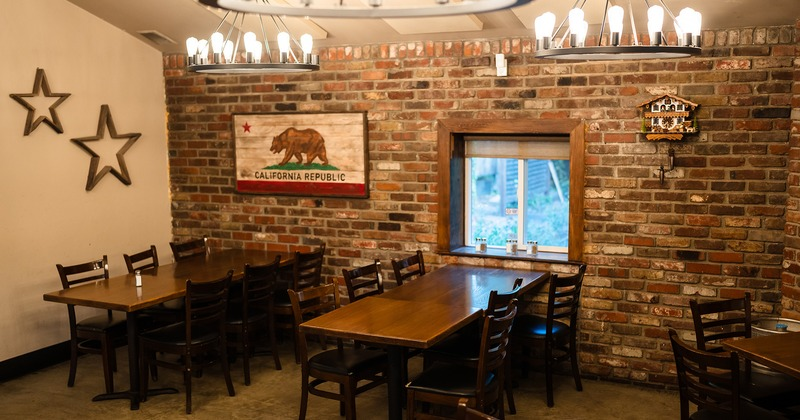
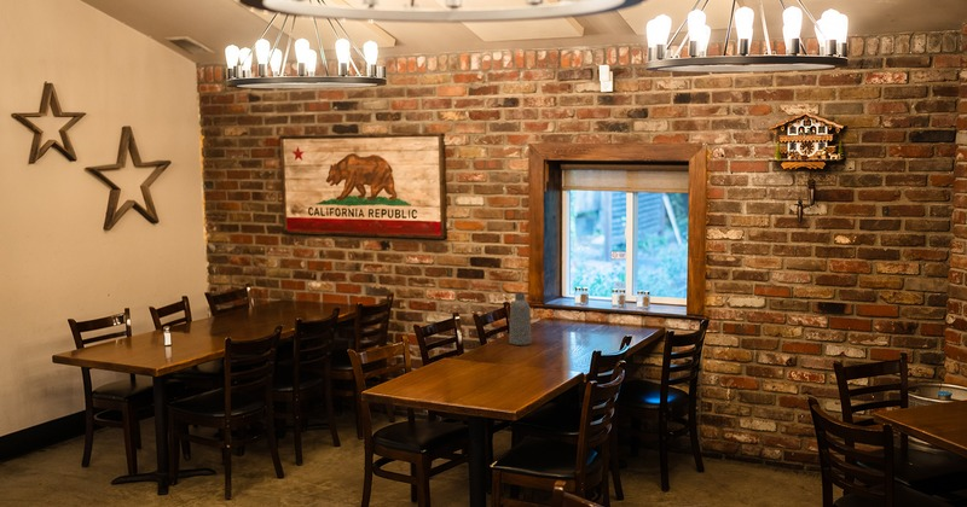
+ vase (520, 317)
